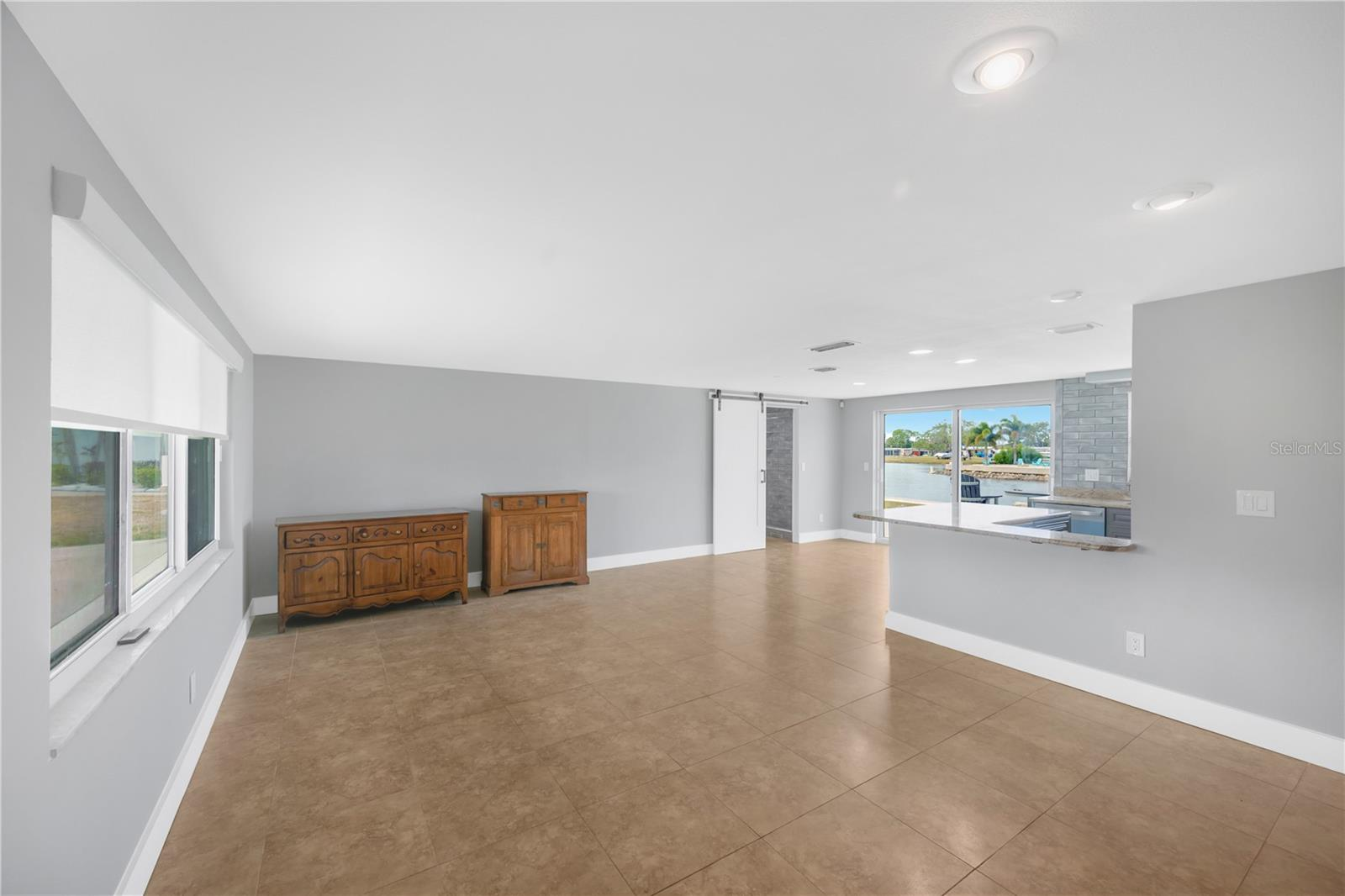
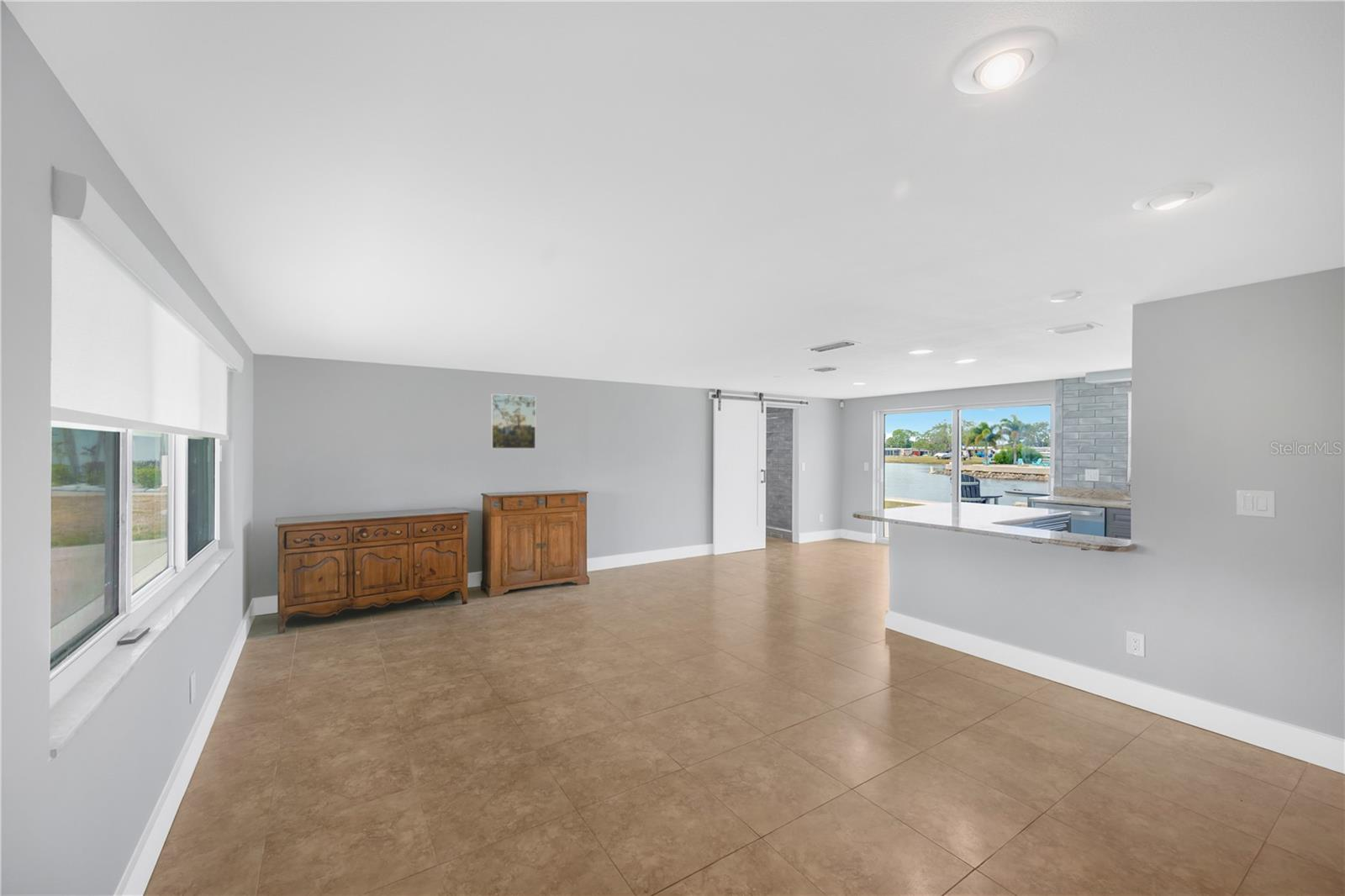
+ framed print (514, 422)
